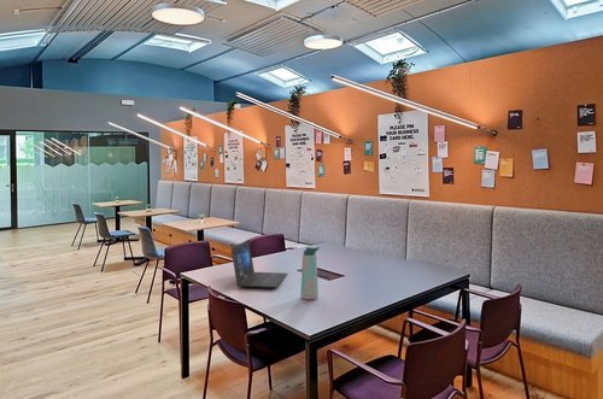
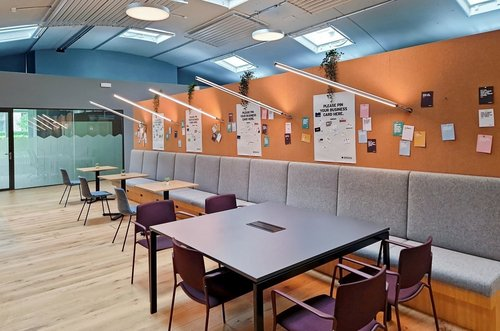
- laptop (252, 263)
- water bottle (310, 271)
